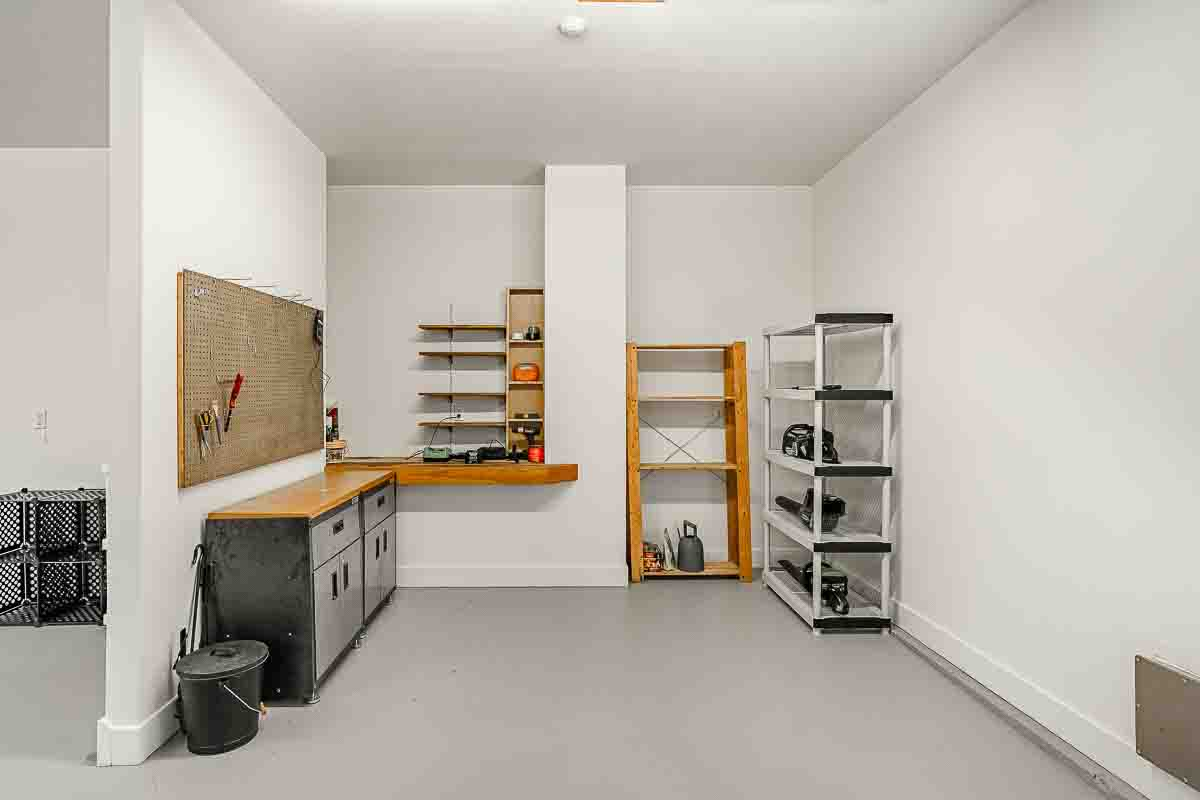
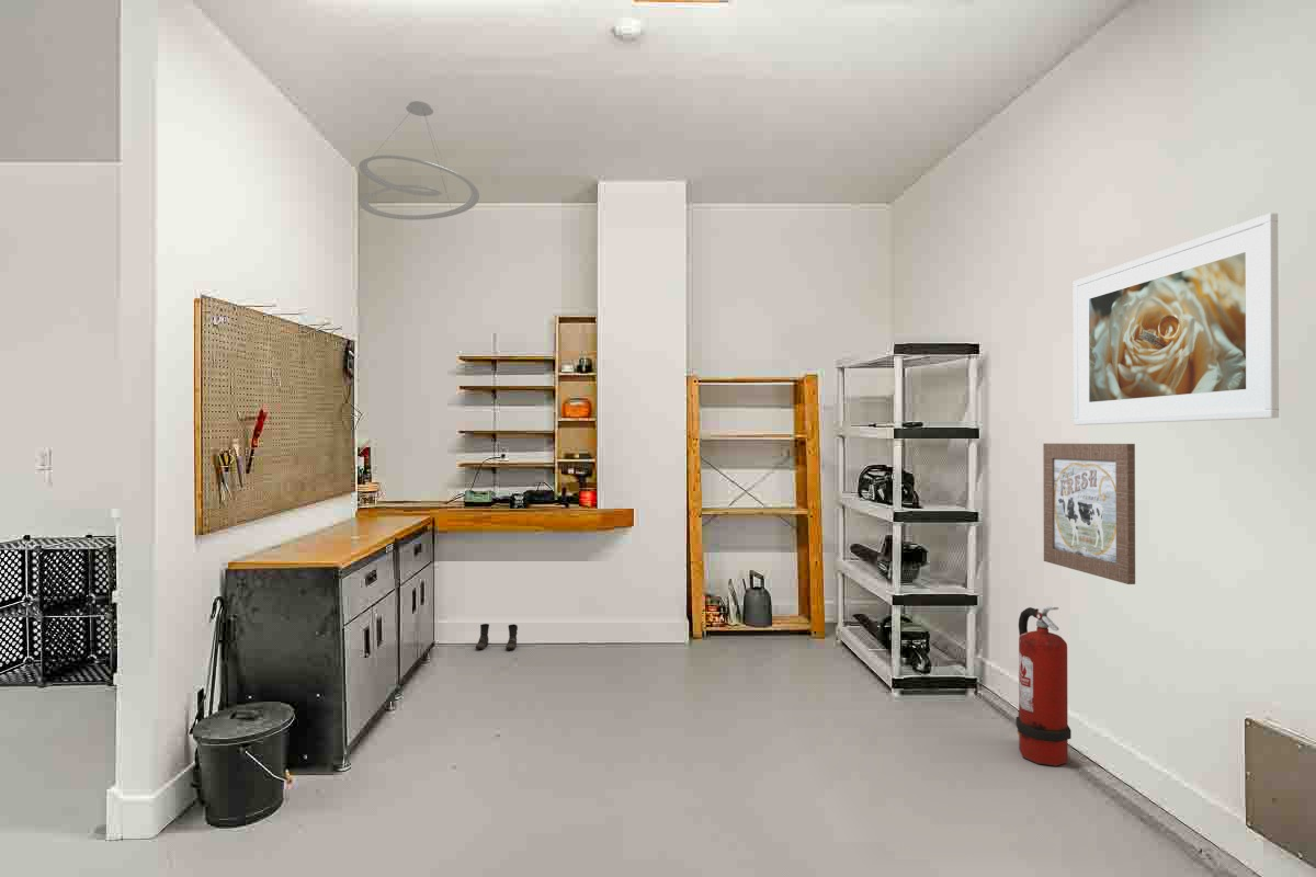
+ boots (487, 637)
+ ceiling light fixture (418, 159)
+ fire extinguisher (1037, 676)
+ wall art (1085, 508)
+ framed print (1157, 337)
